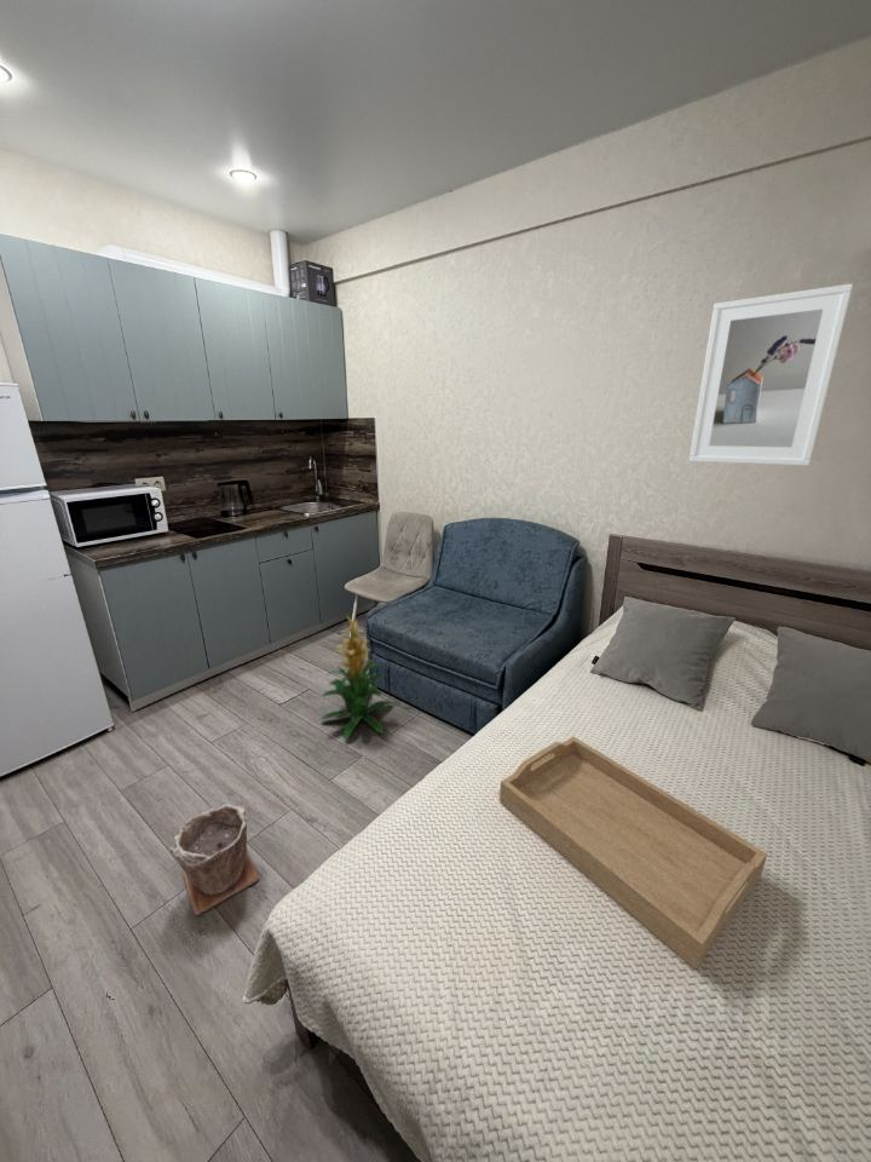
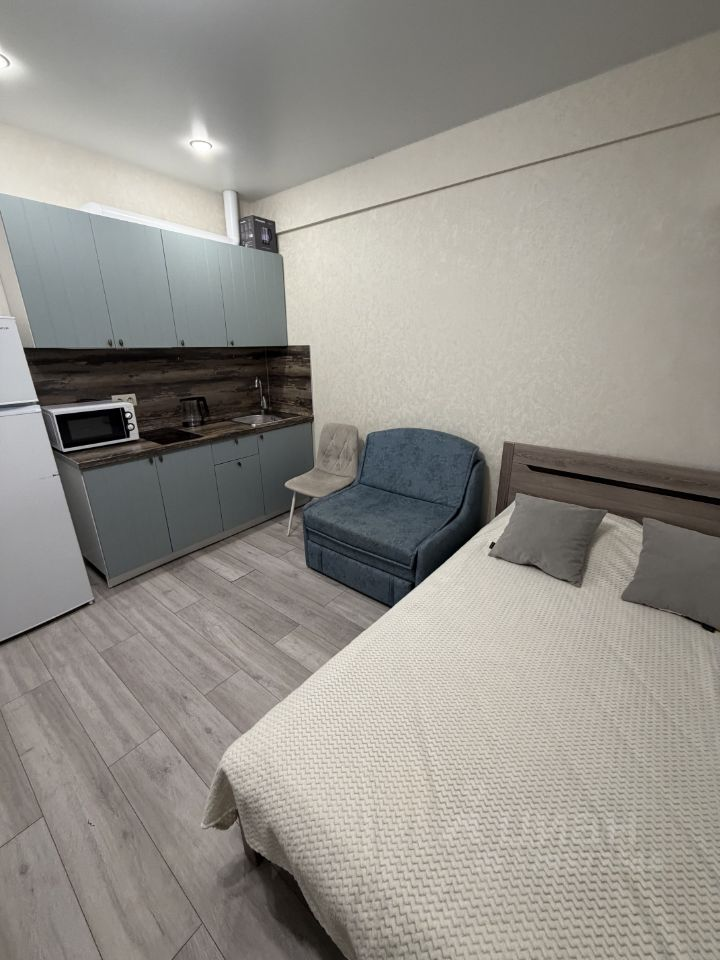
- serving tray (619, 821)
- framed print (761, 382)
- indoor plant (356, 669)
- plant pot (215, 851)
